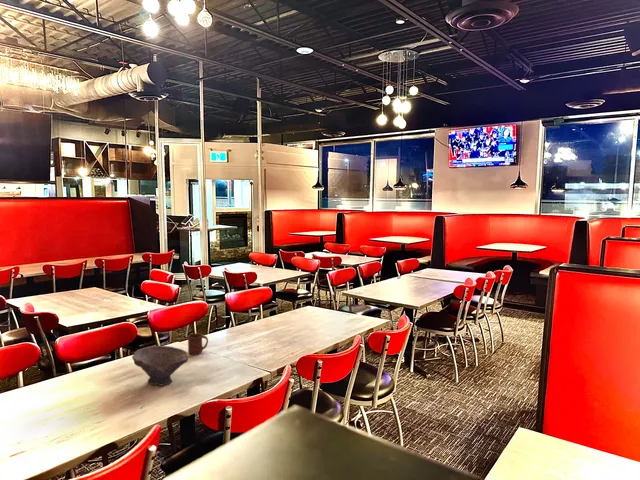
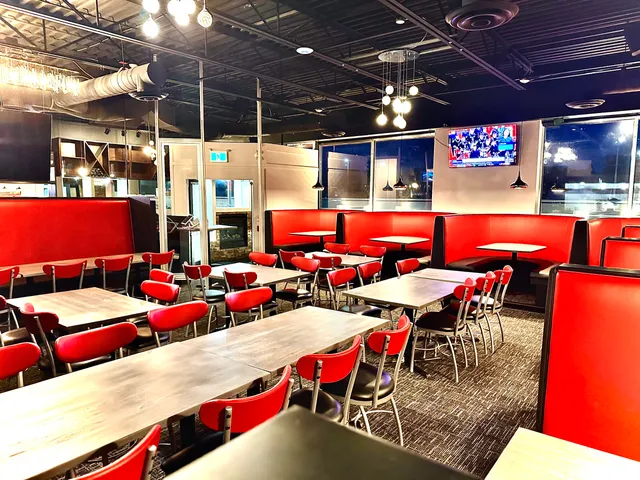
- cup (197, 343)
- bowl (161, 366)
